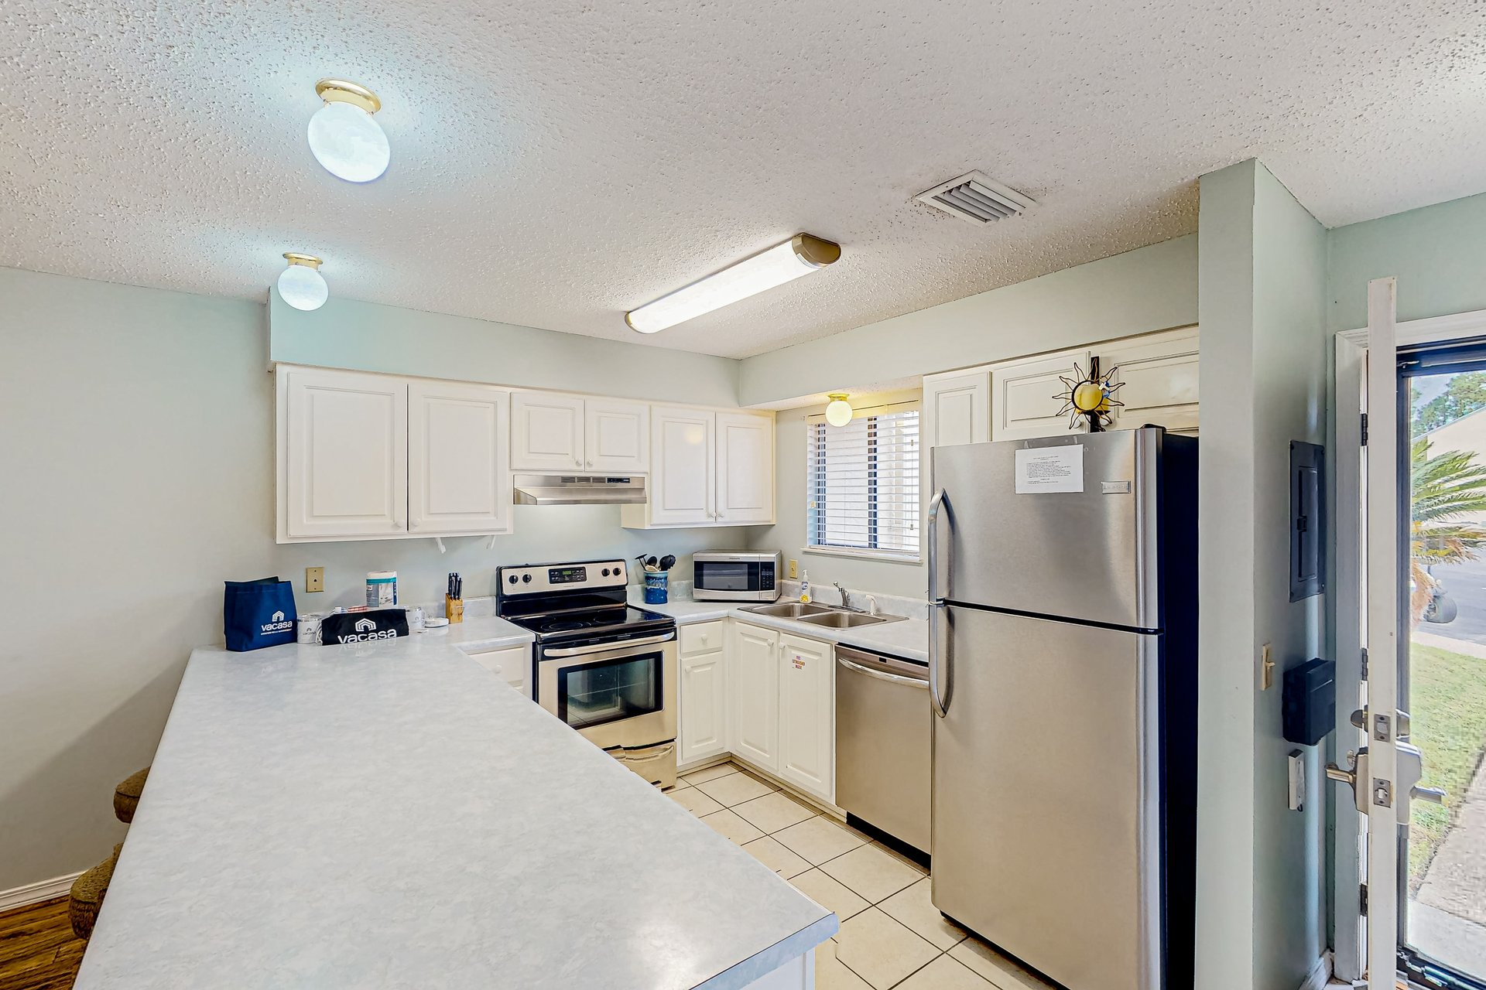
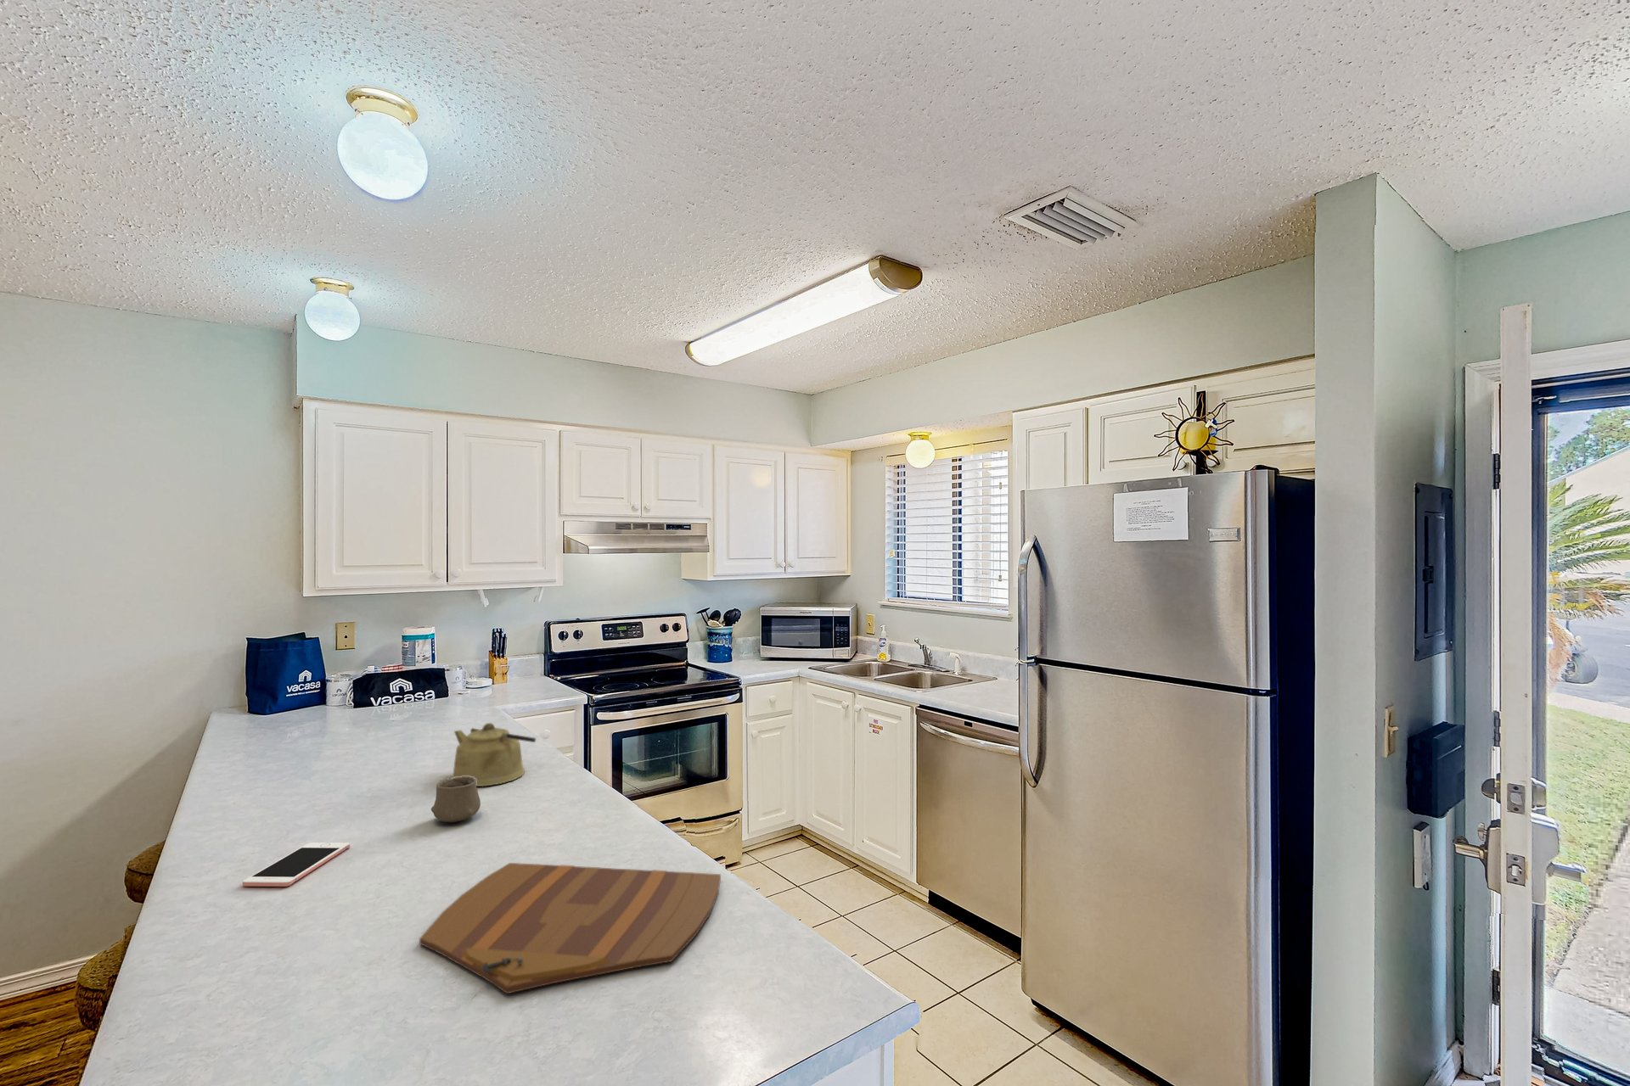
+ cutting board (568, 916)
+ cell phone (298, 863)
+ cup (456, 800)
+ kettle (484, 748)
